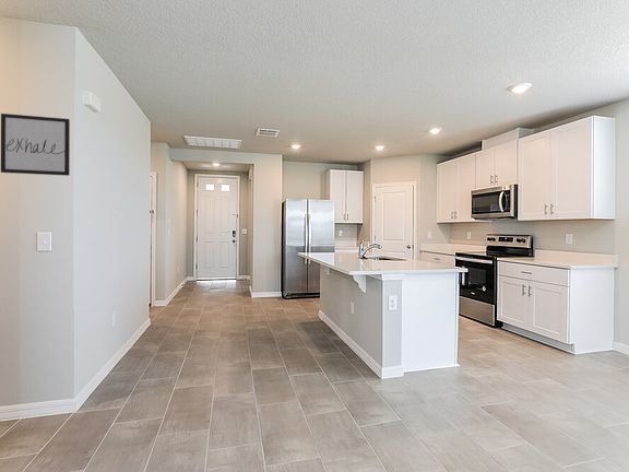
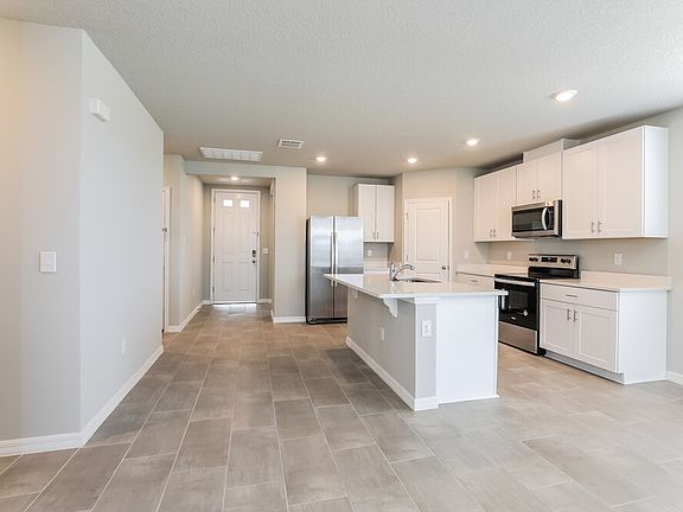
- wall art (35, 144)
